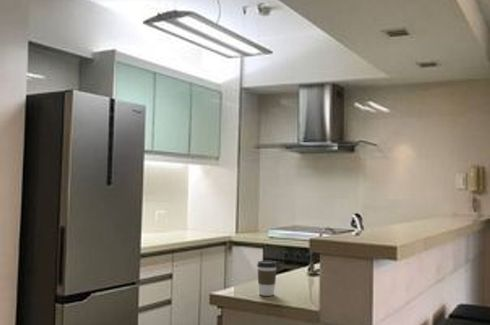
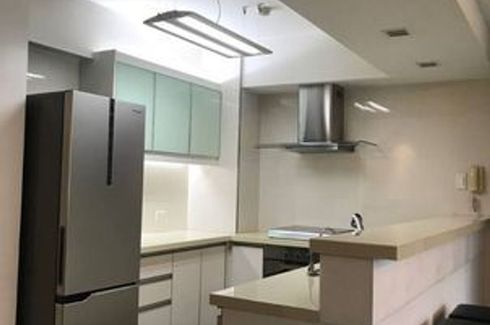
- coffee cup (266, 278)
